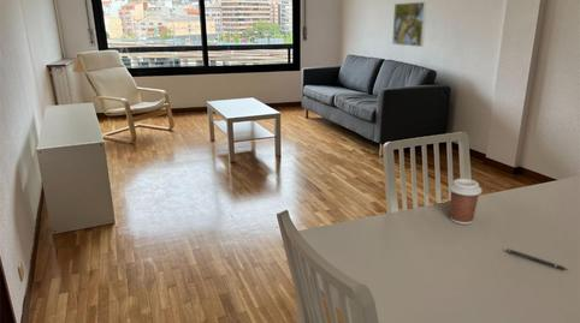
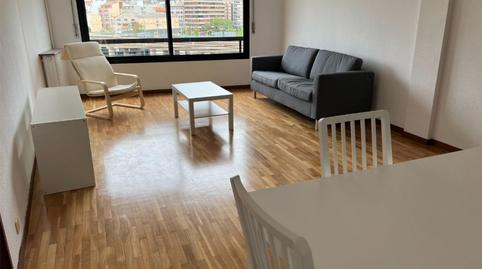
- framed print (408, 24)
- coffee cup (463, 201)
- pen (535, 259)
